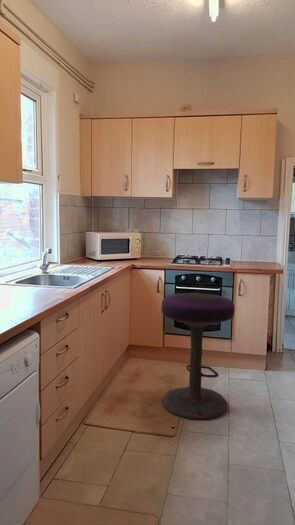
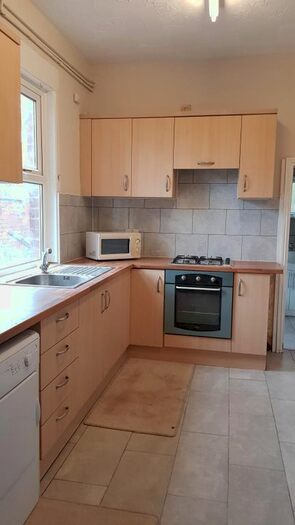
- stool (196, 350)
